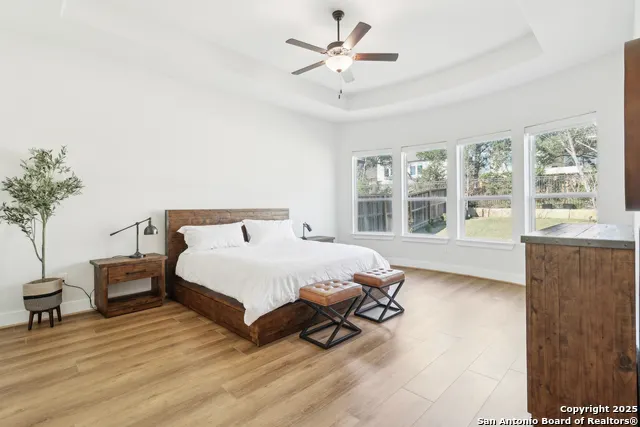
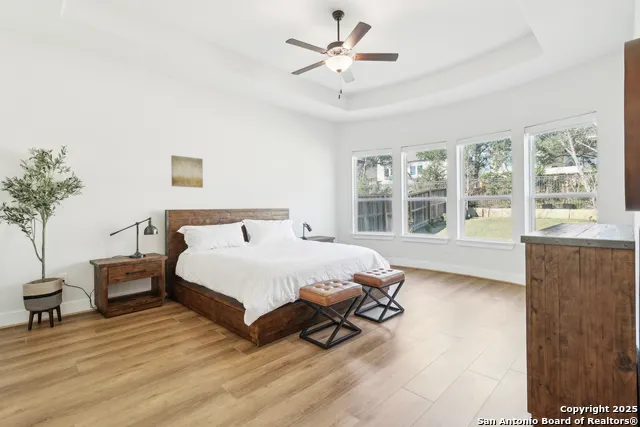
+ wall art (187, 172)
